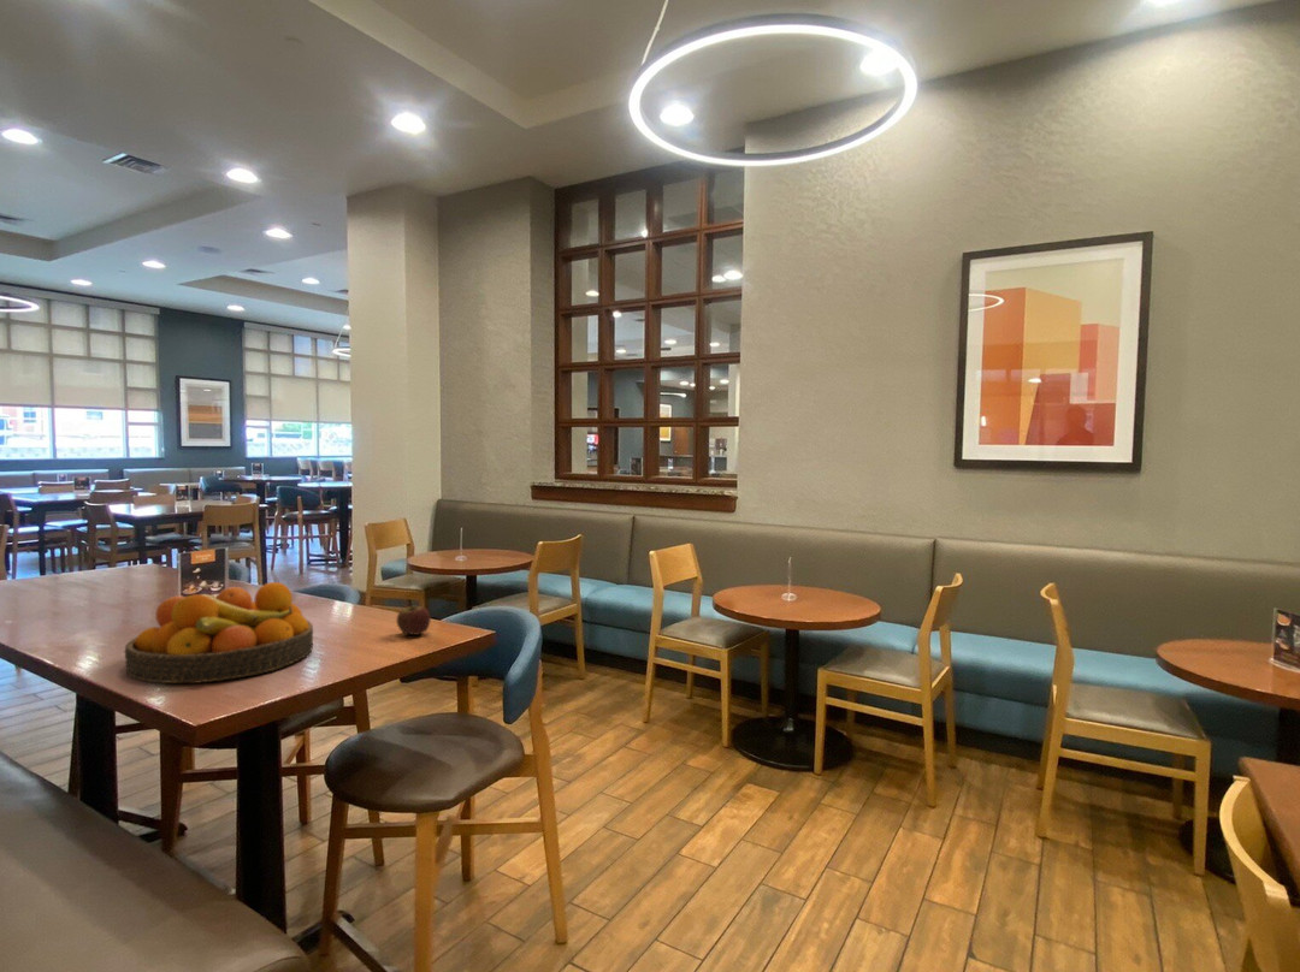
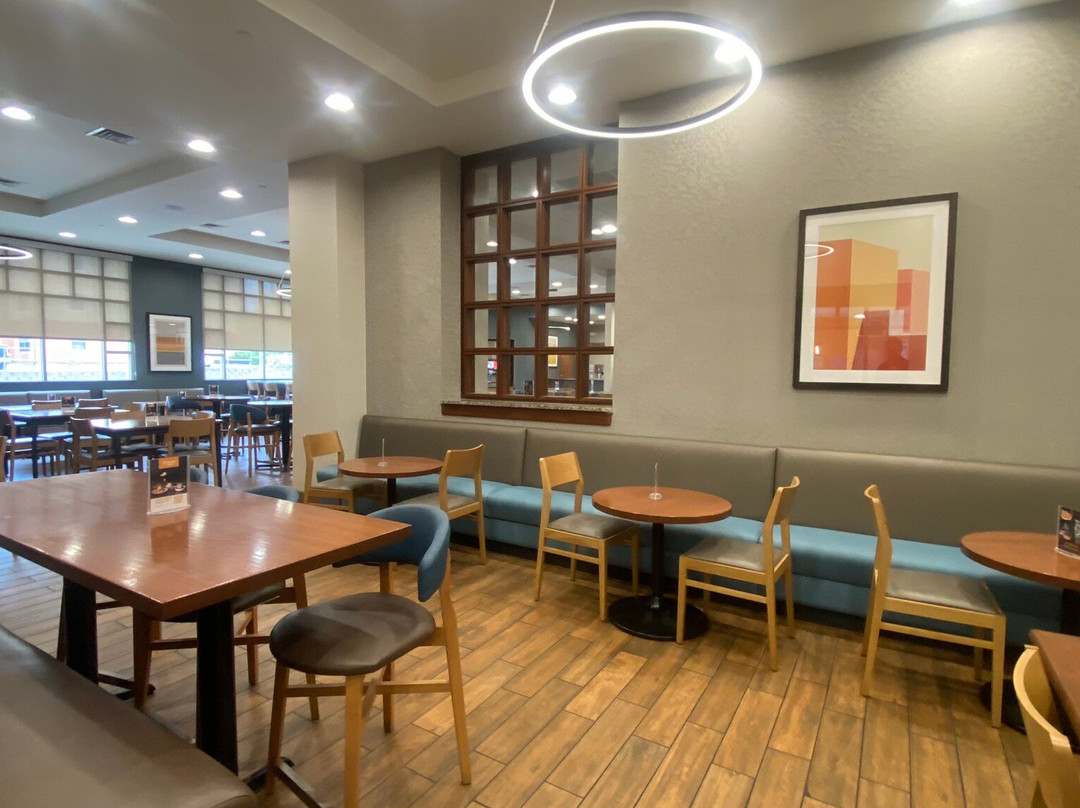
- fruit bowl (224, 622)
- apple (413, 617)
